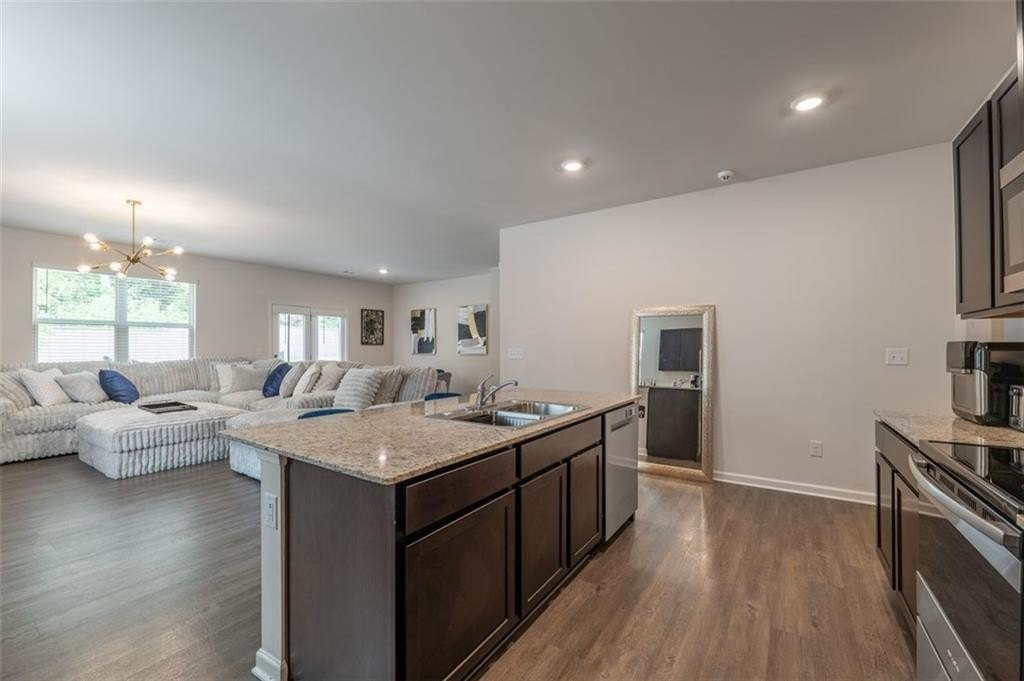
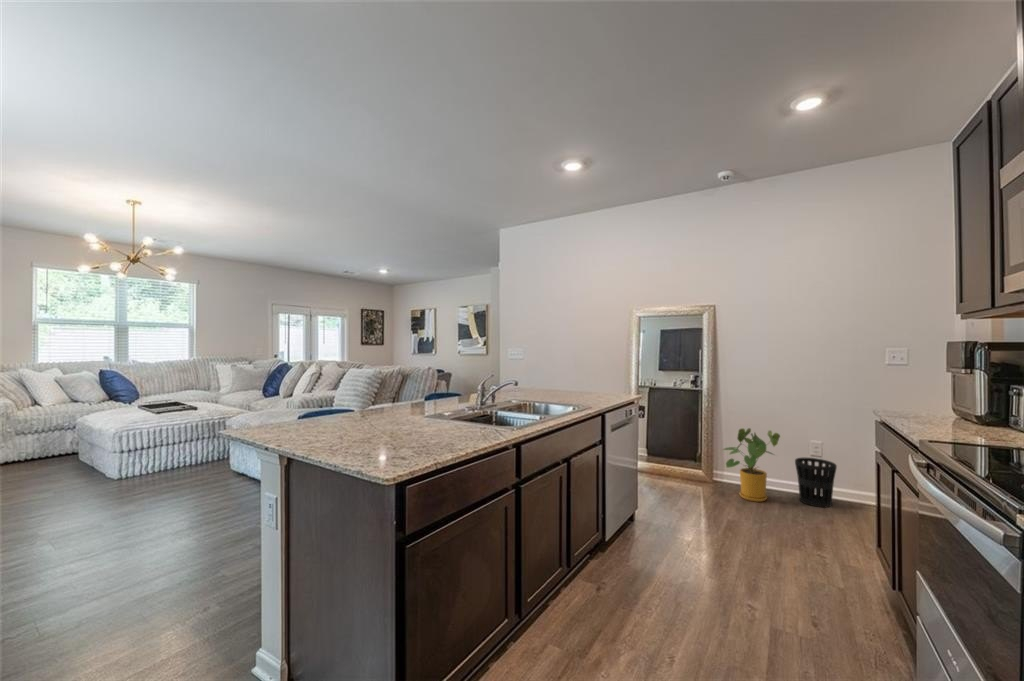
+ house plant (750, 464)
+ wastebasket (815, 482)
